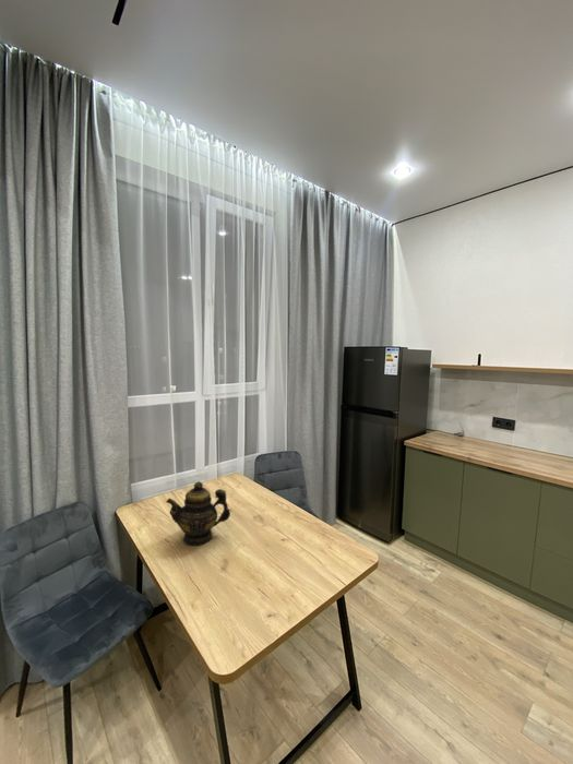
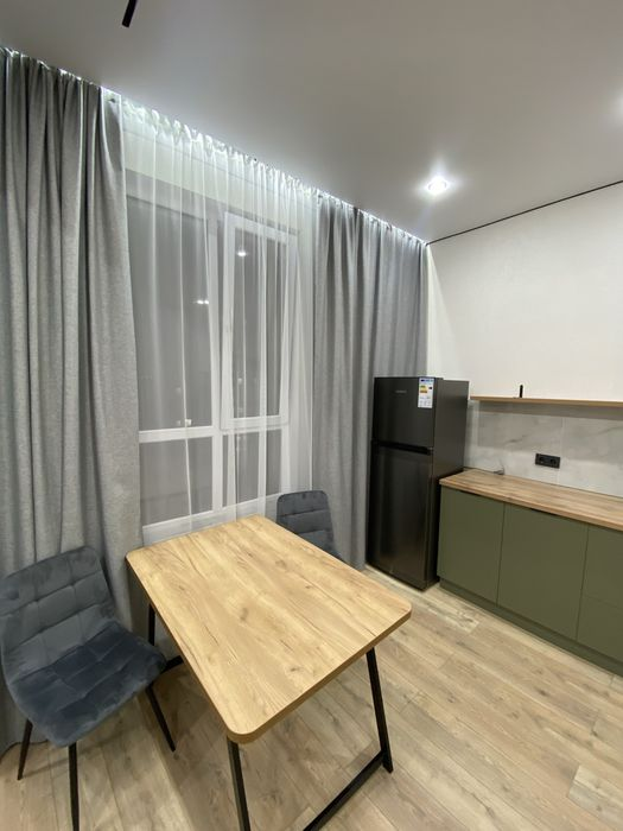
- teapot (199, 509)
